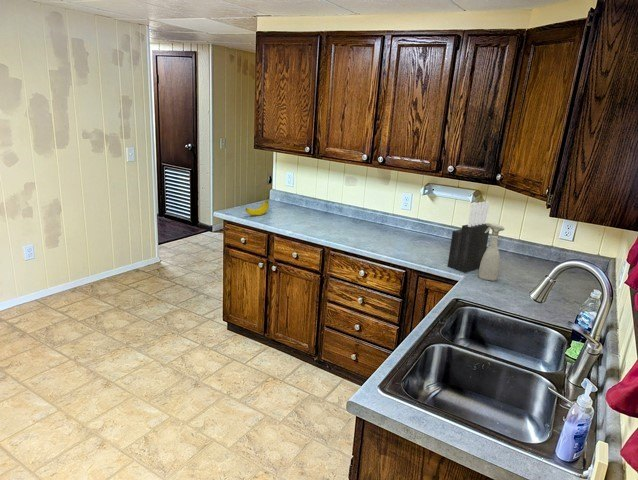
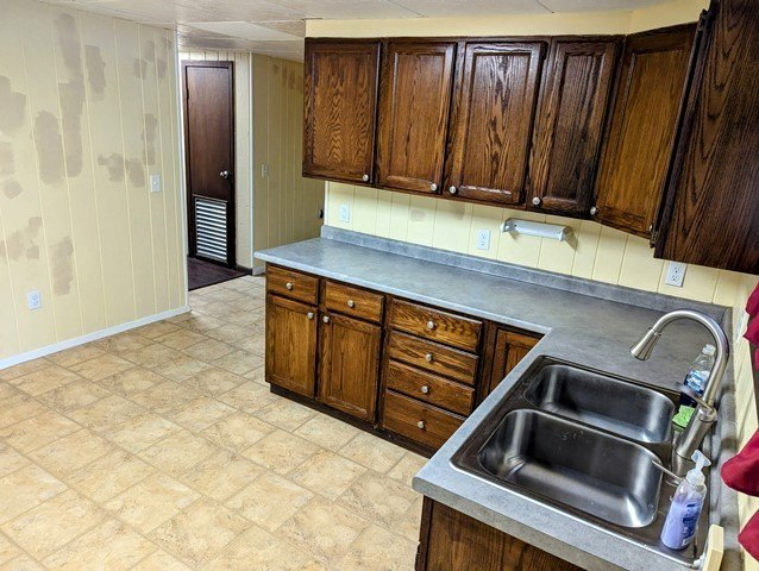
- knife block (468, 234)
- fruit (258, 208)
- spray bottle (492, 251)
